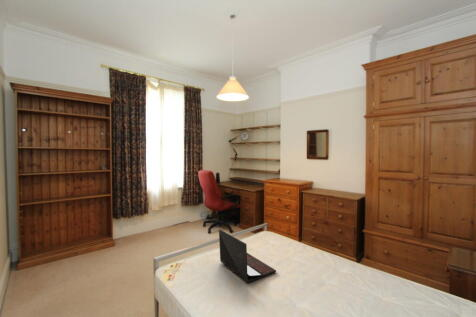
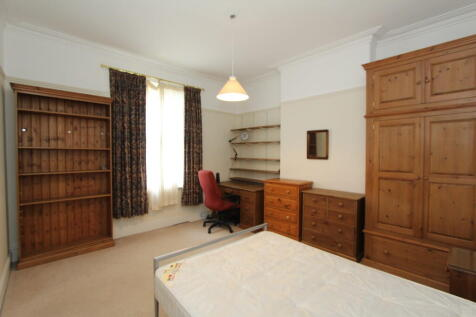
- laptop (246, 249)
